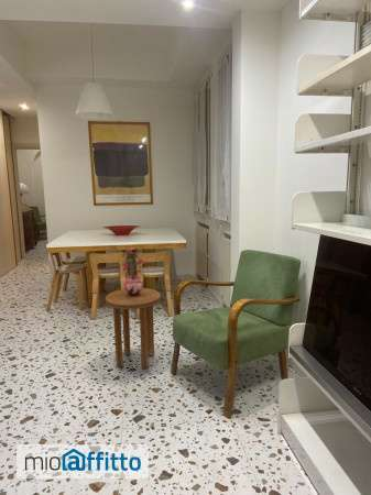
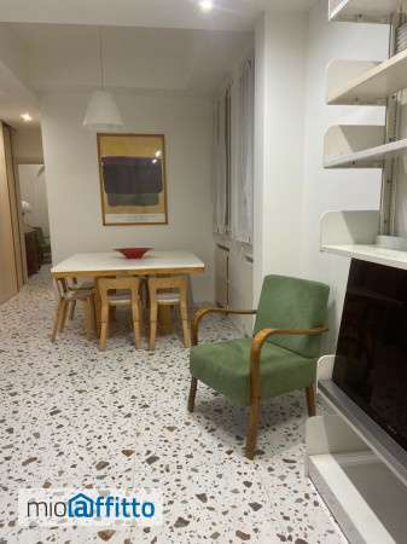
- potted plant (133, 270)
- side table (129, 328)
